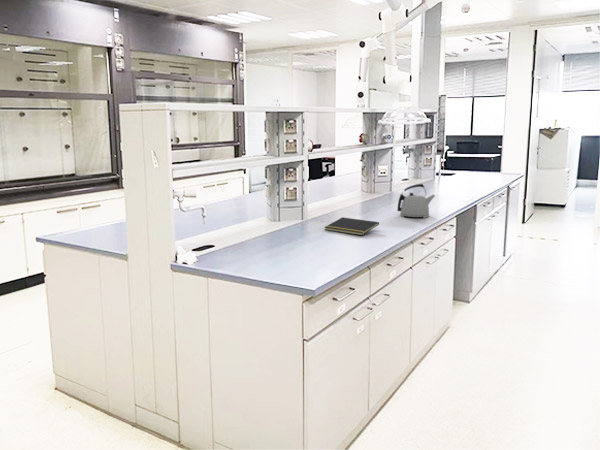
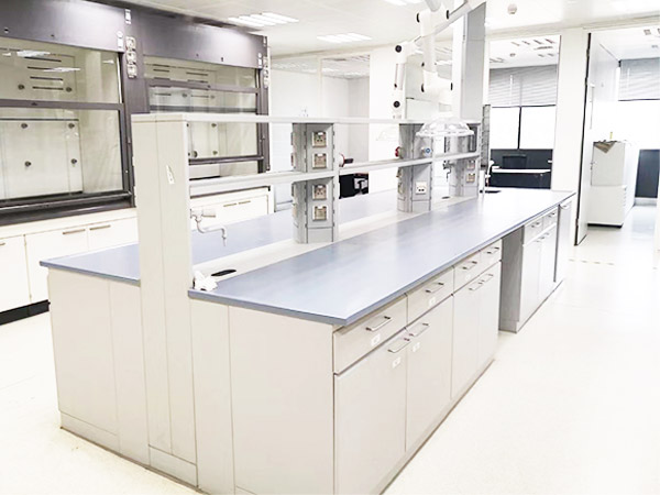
- kettle (416, 200)
- notepad (351, 225)
